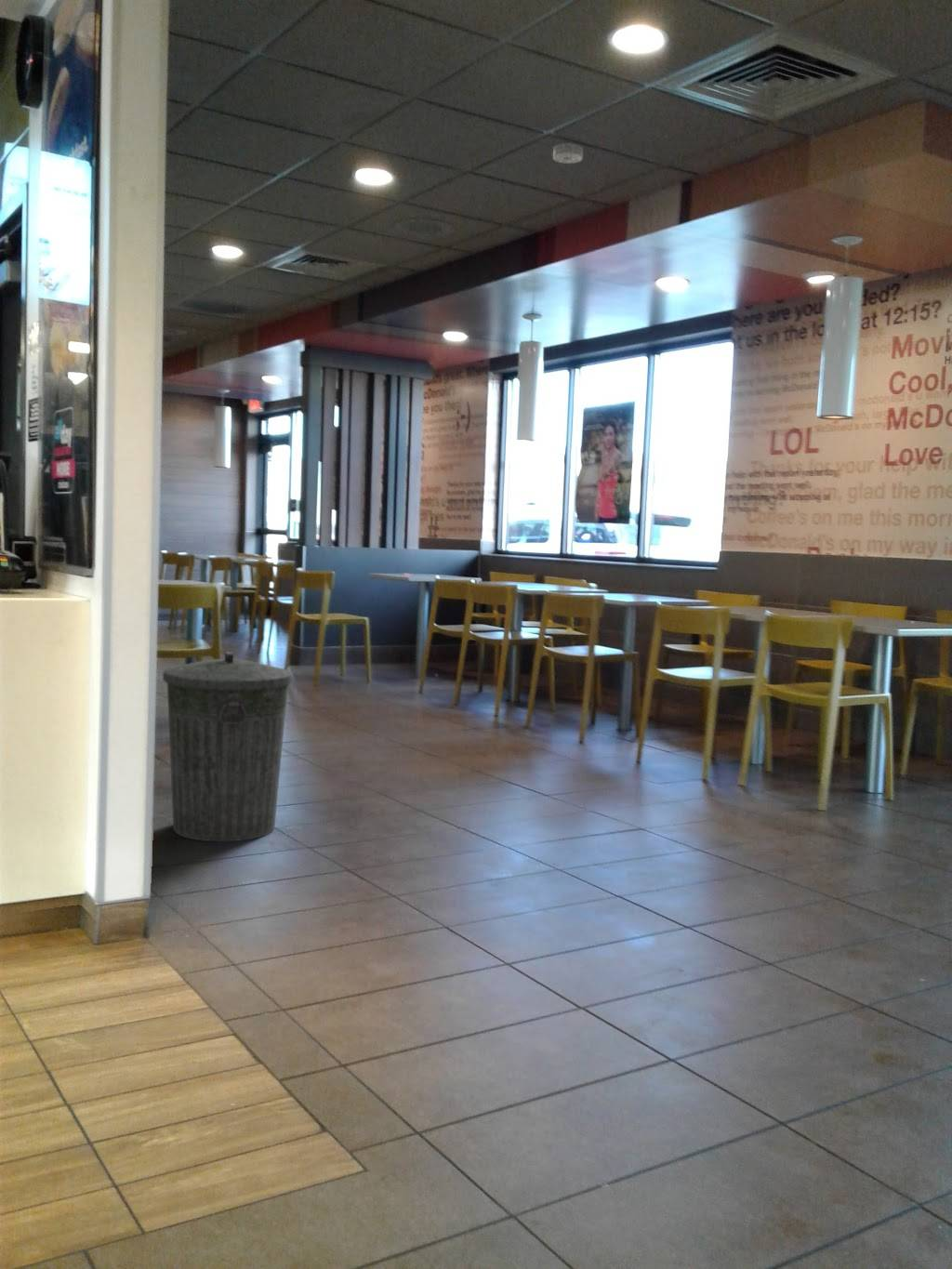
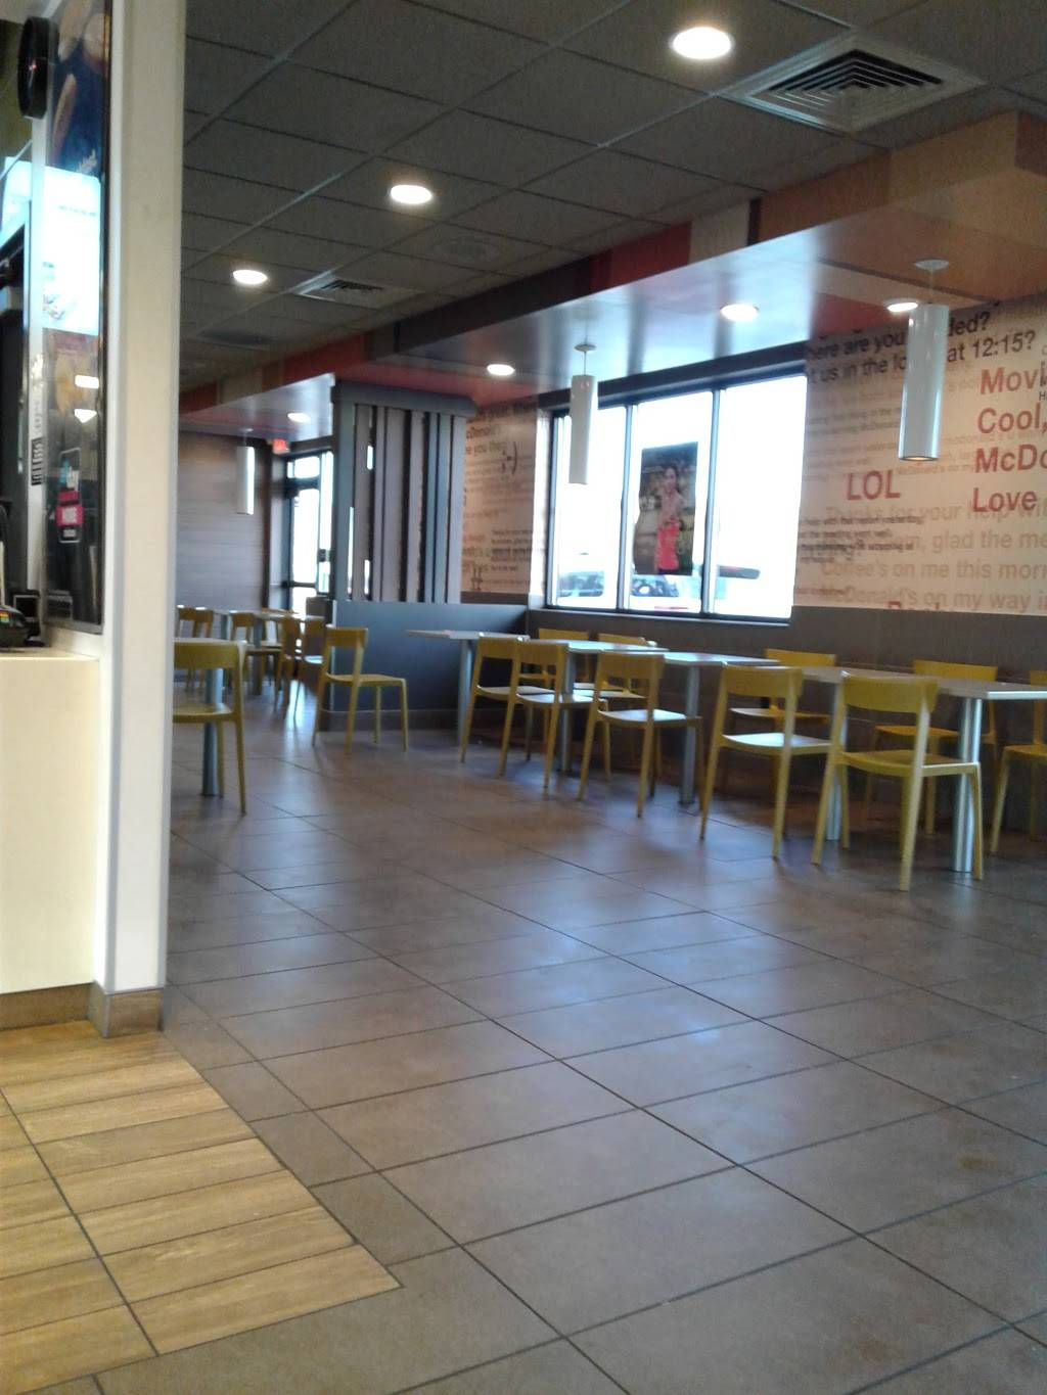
- smoke detector (567, 152)
- trash can (226, 741)
